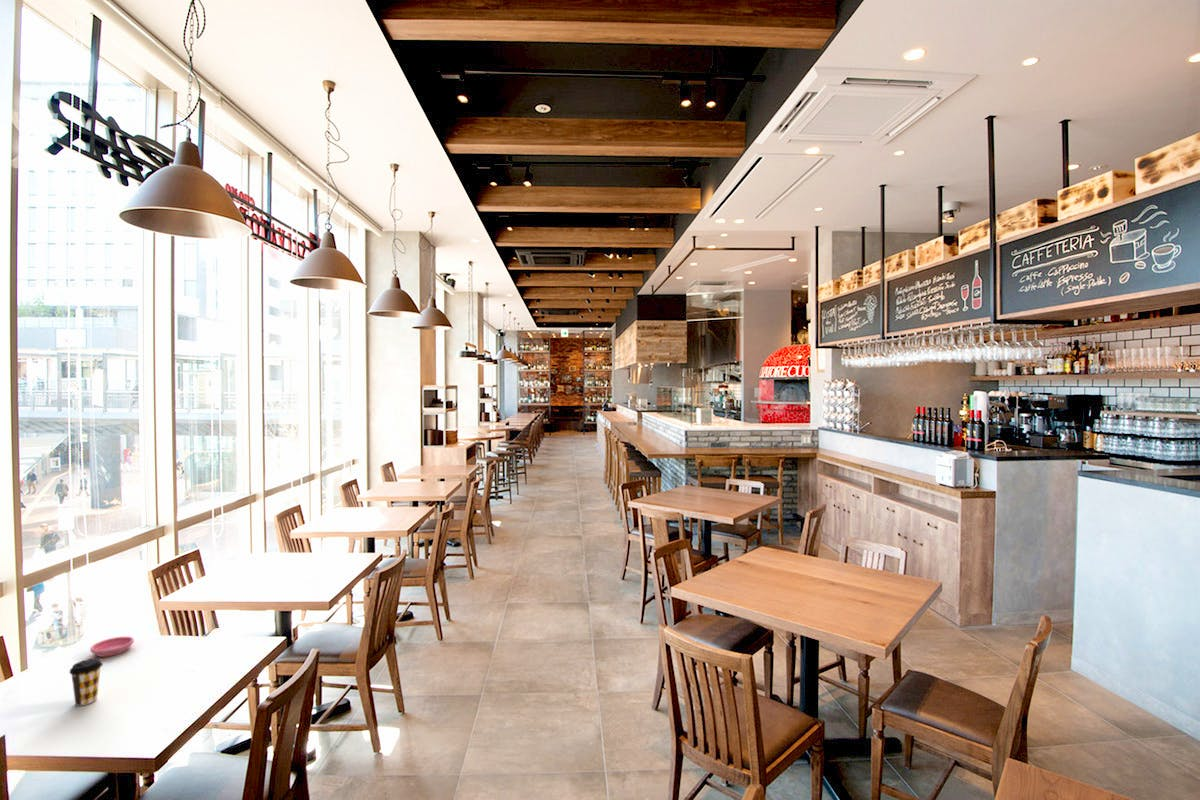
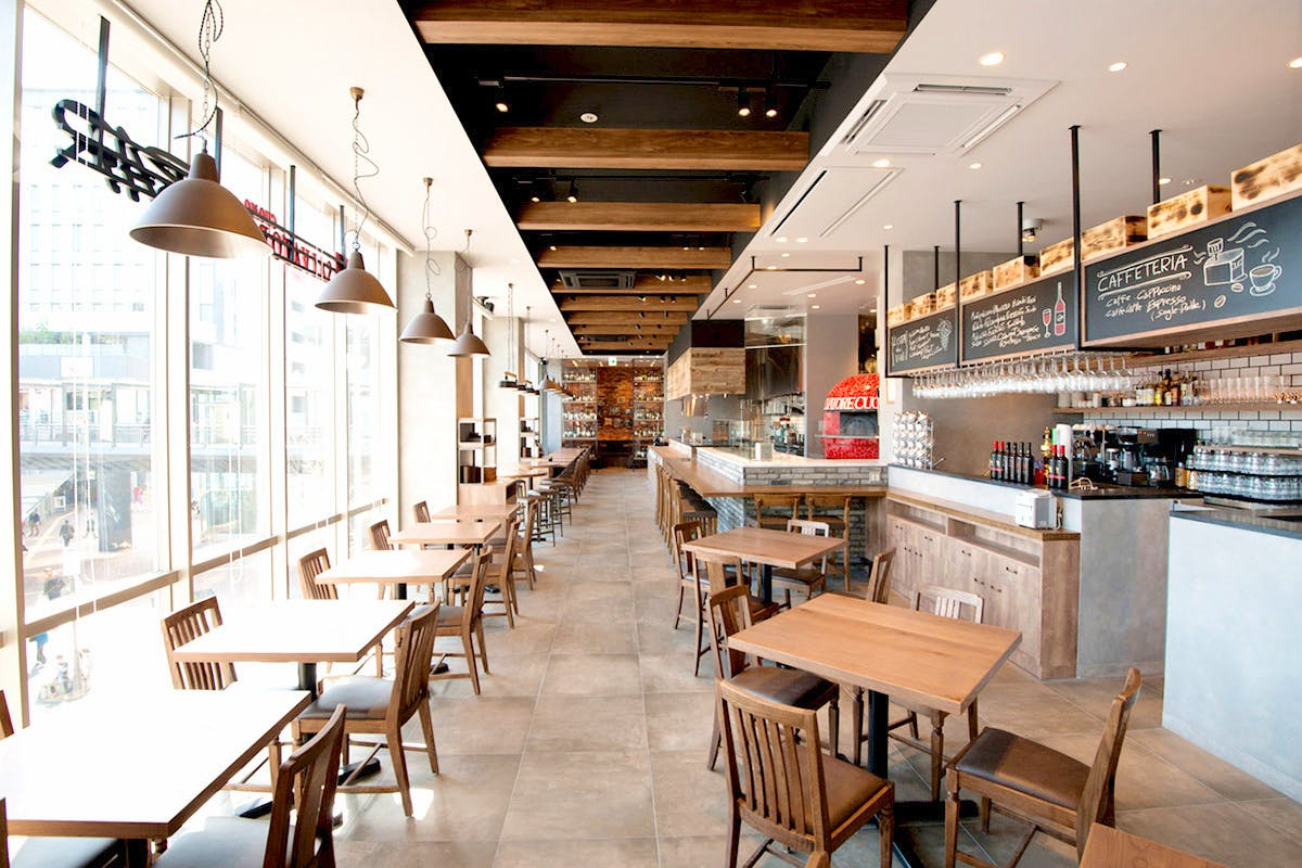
- coffee cup (86, 682)
- saucer (112, 647)
